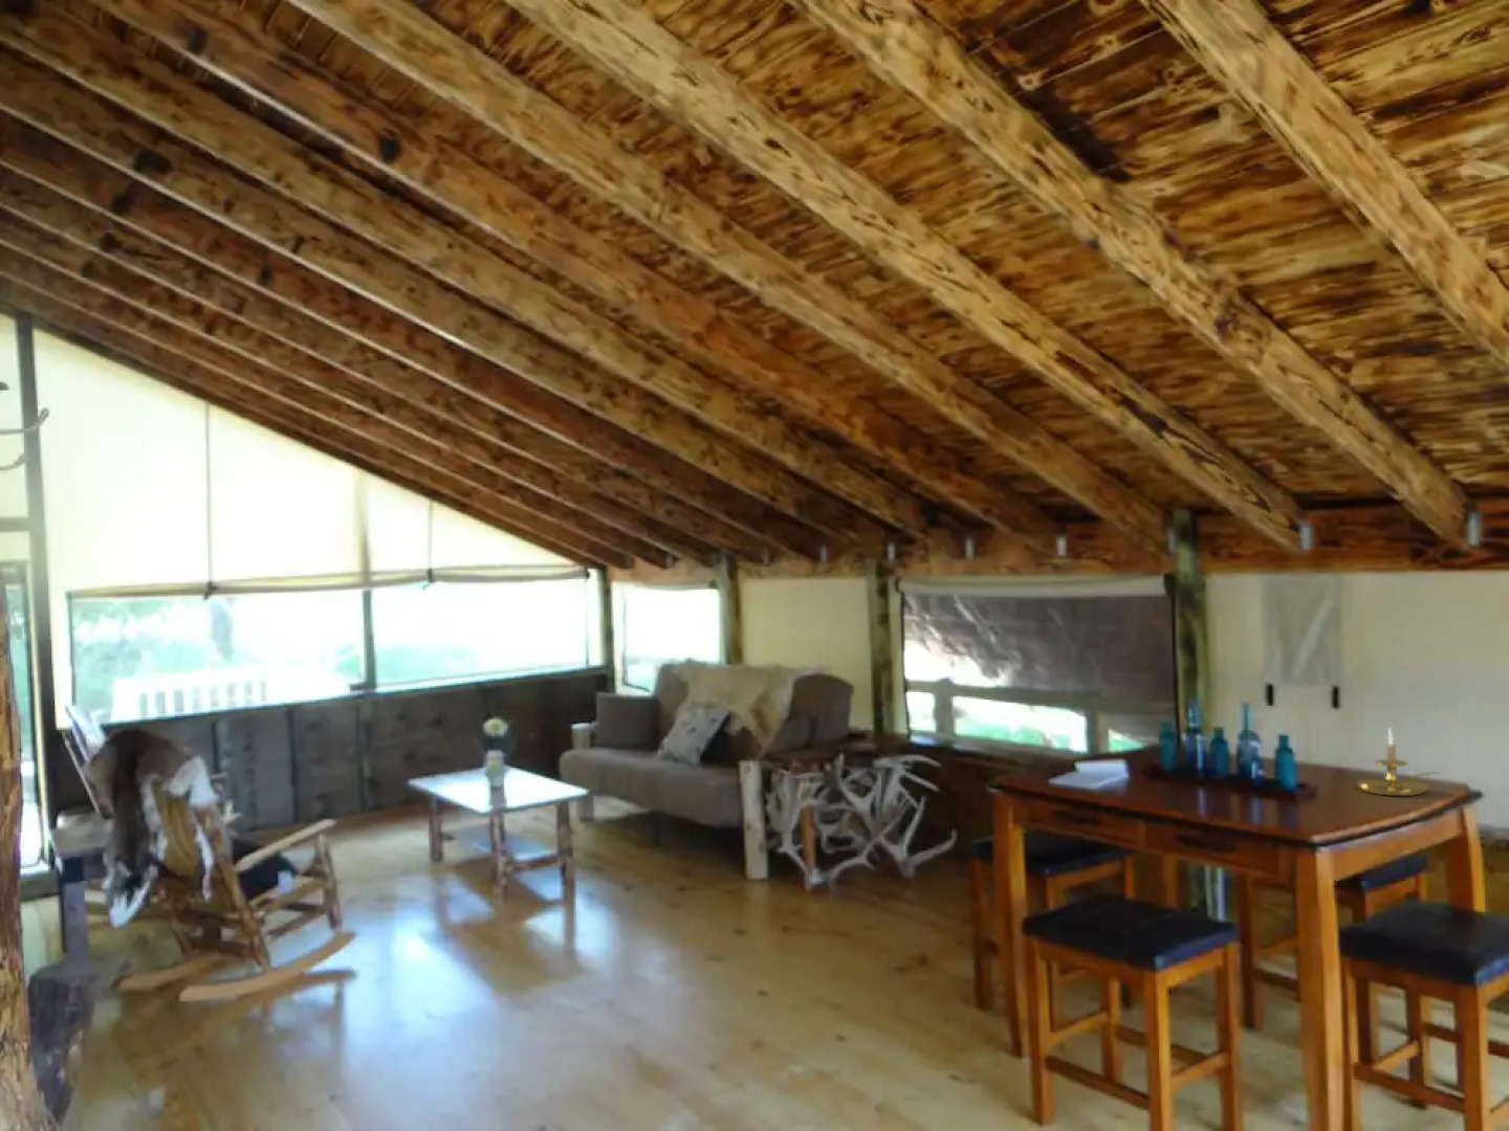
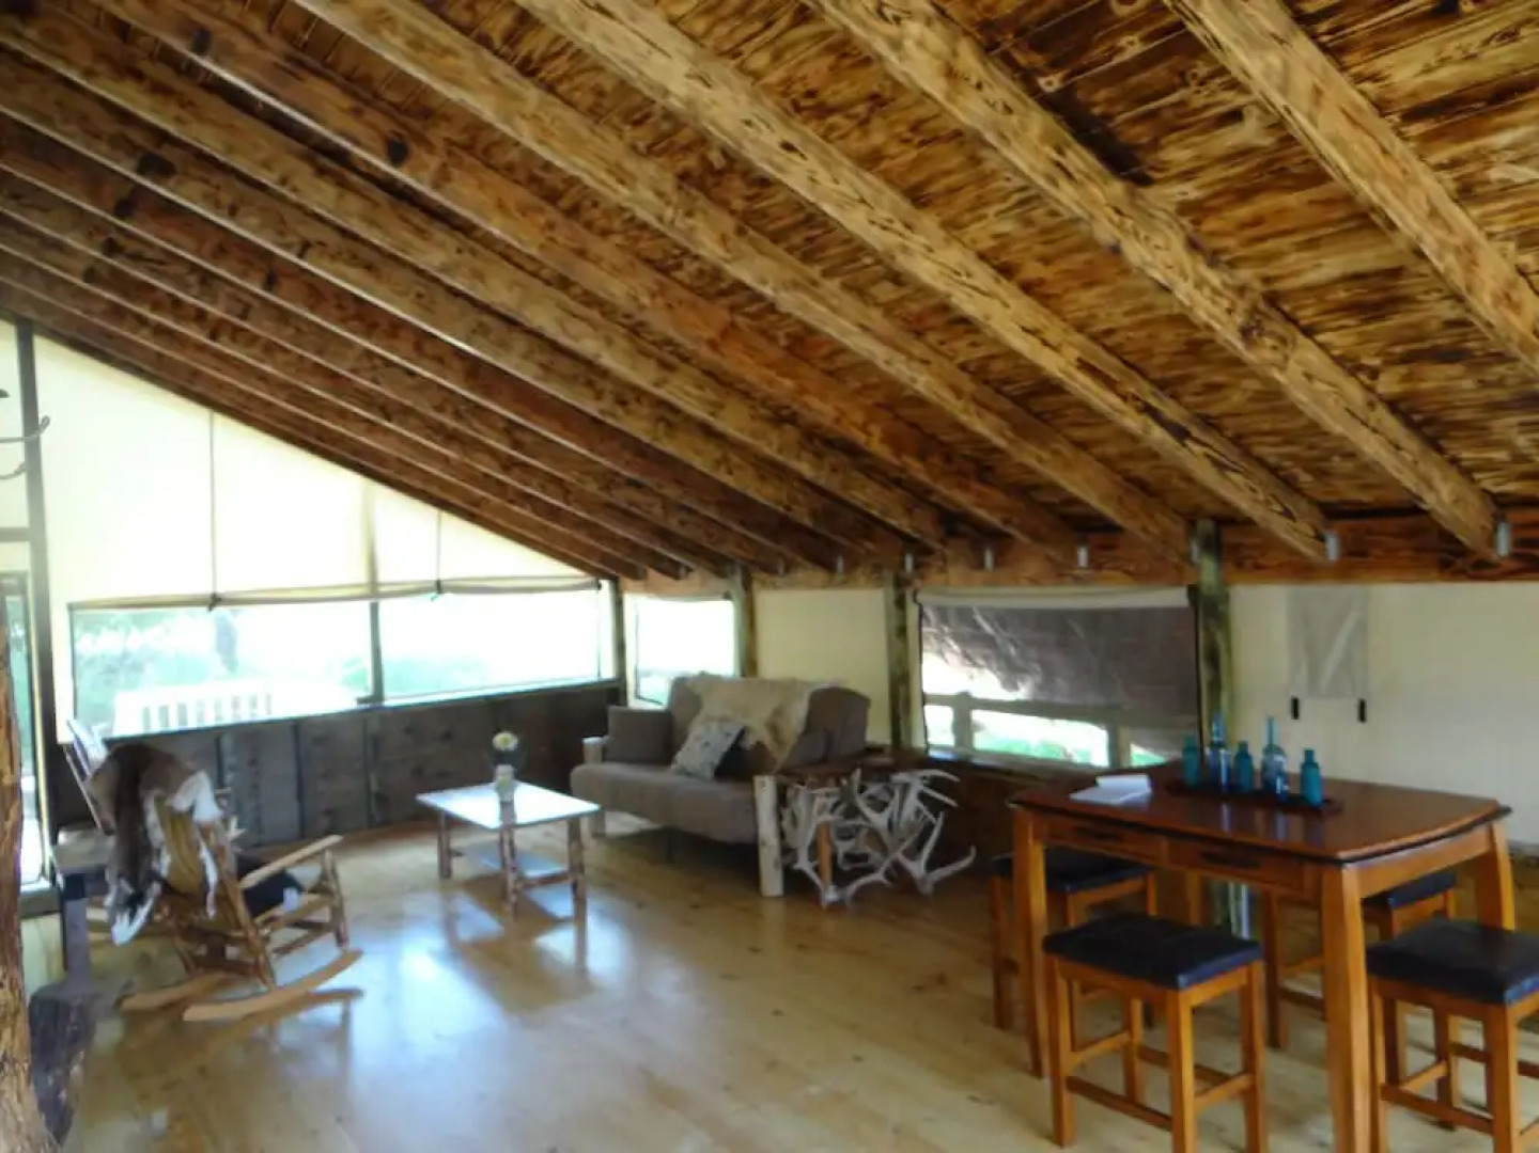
- candle holder (1397, 760)
